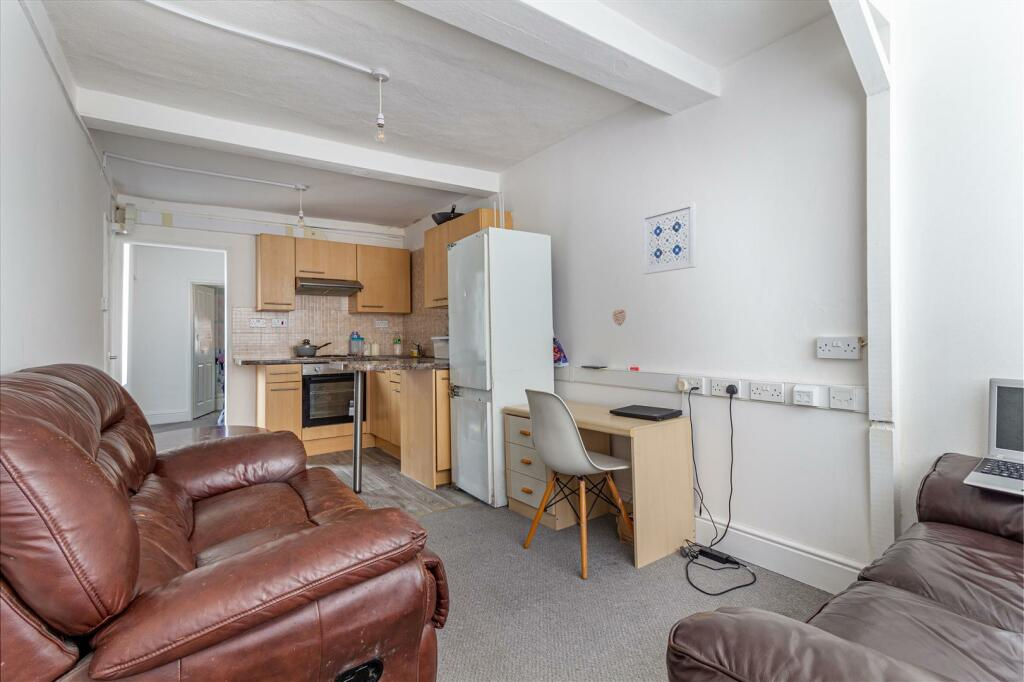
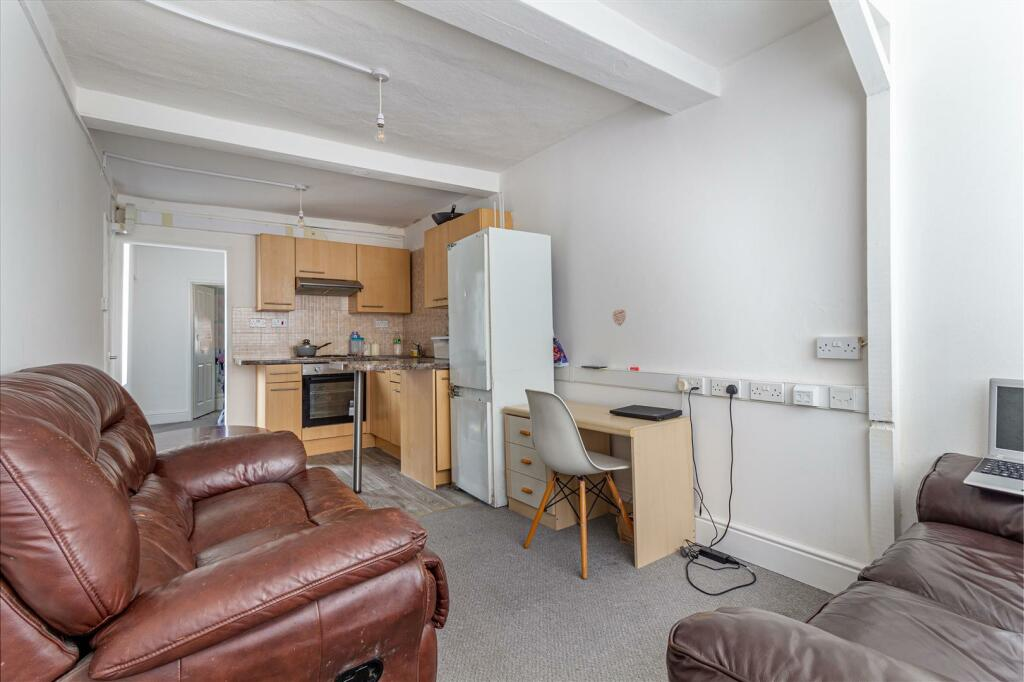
- wall art (668, 240)
